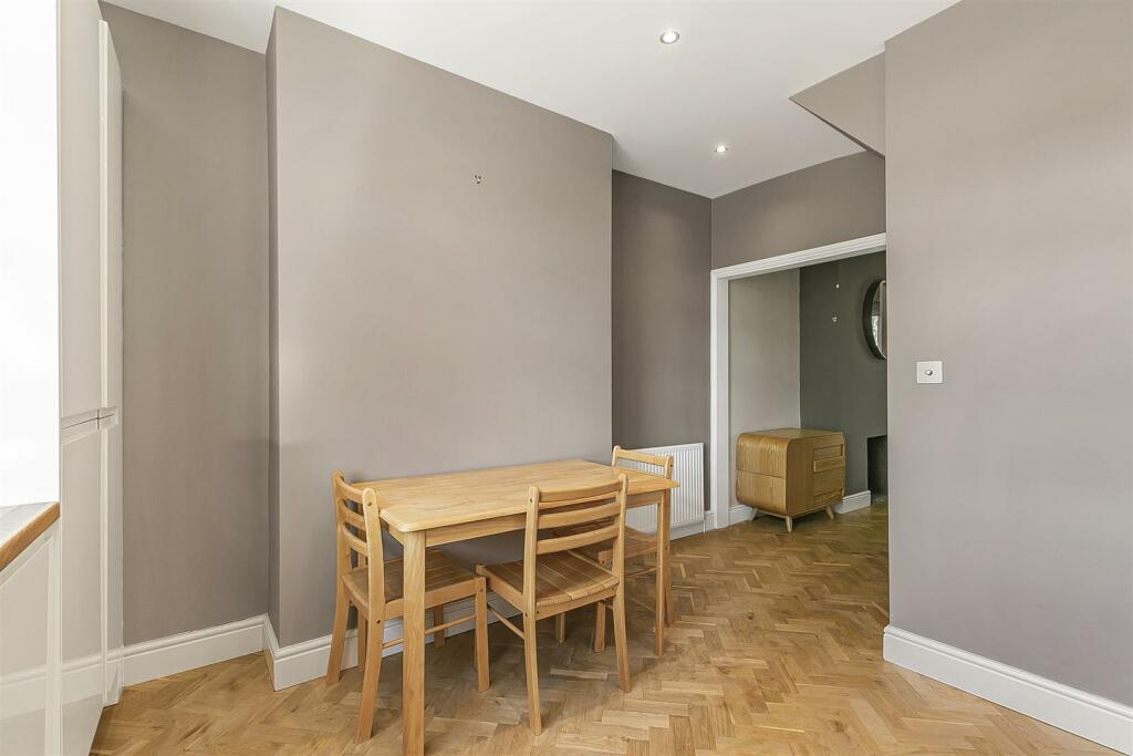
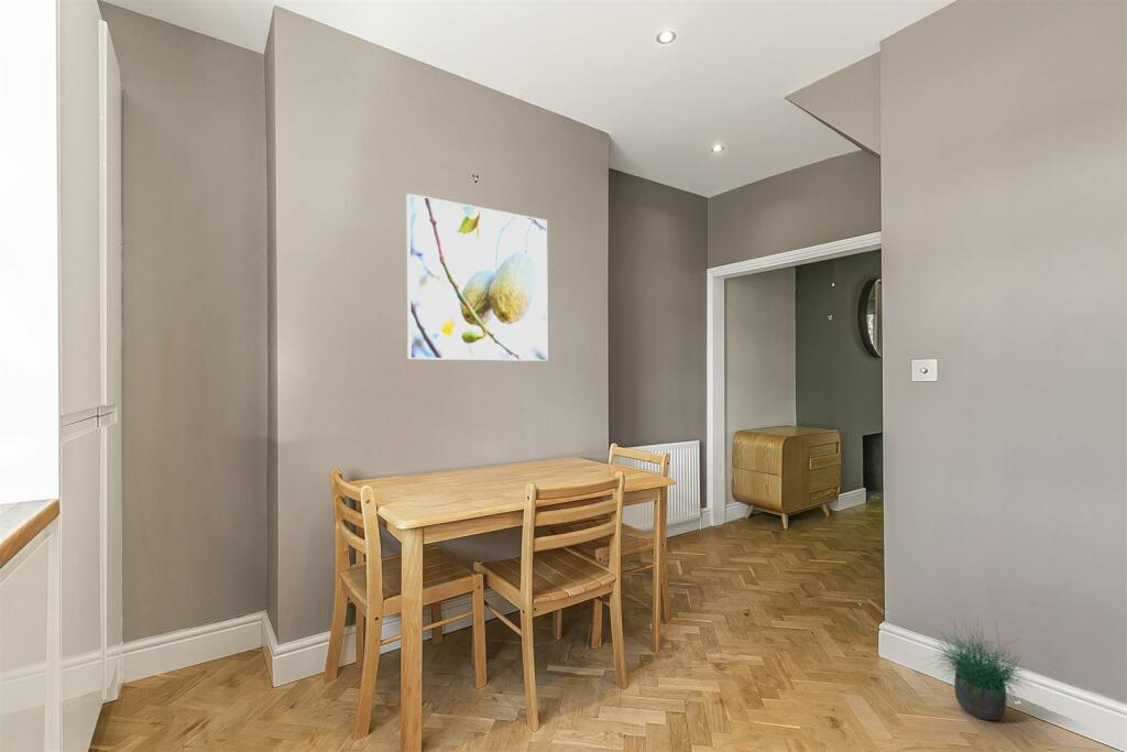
+ potted plant (980, 665)
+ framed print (482, 284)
